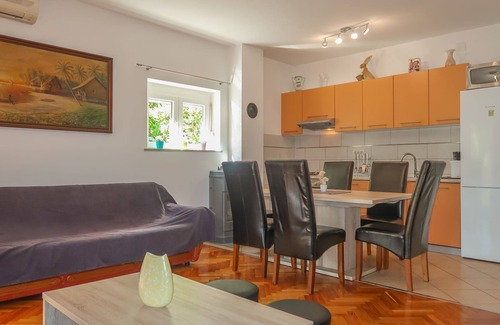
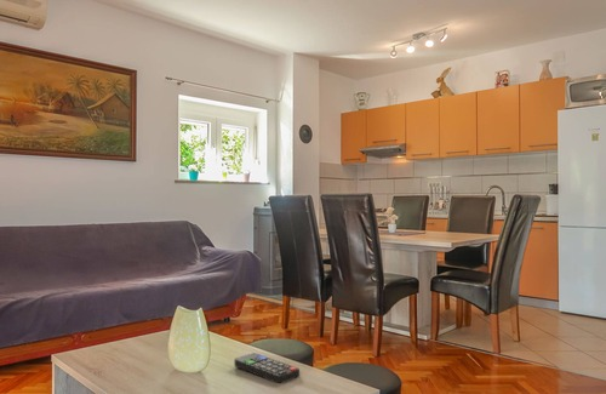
+ remote control (265, 366)
